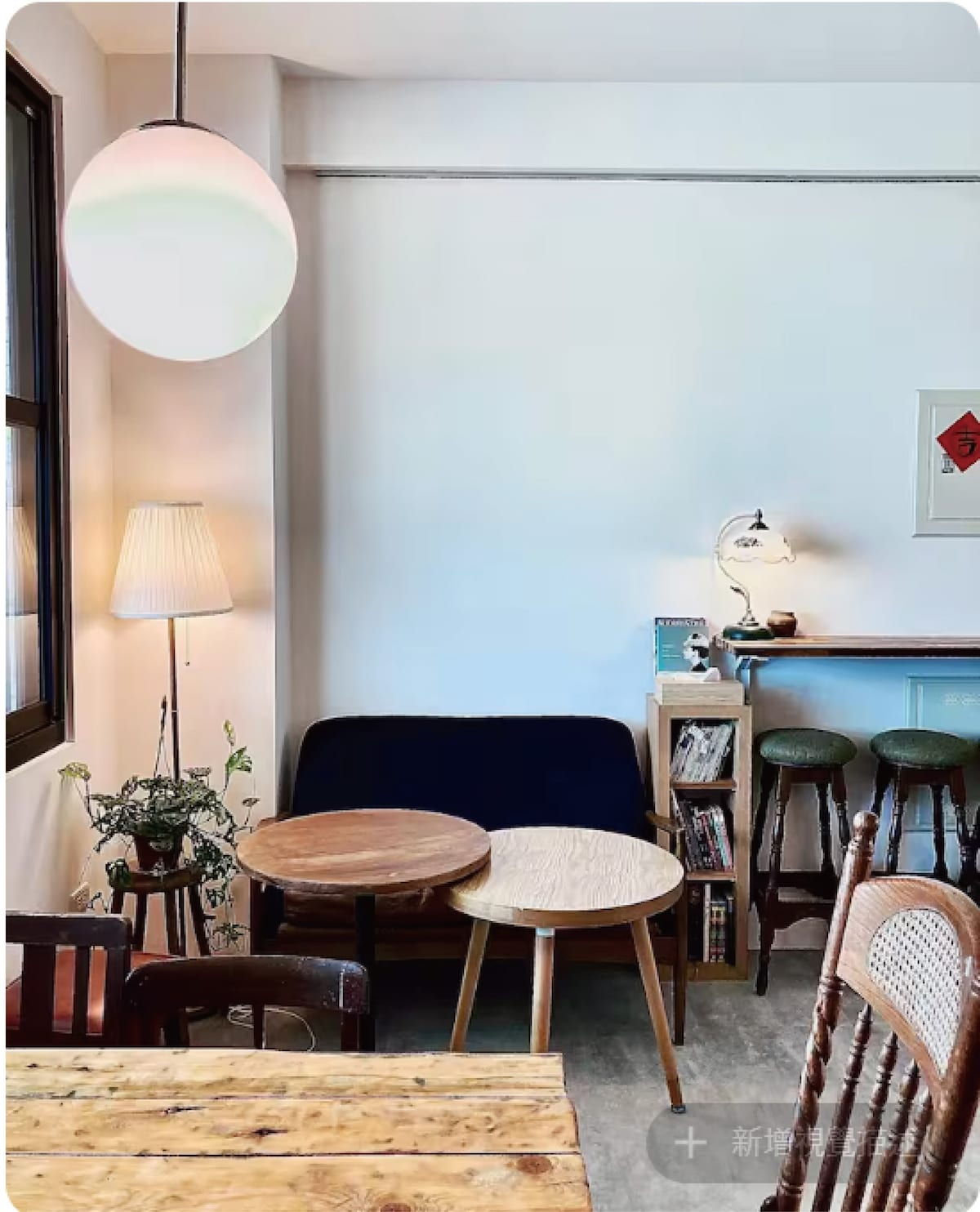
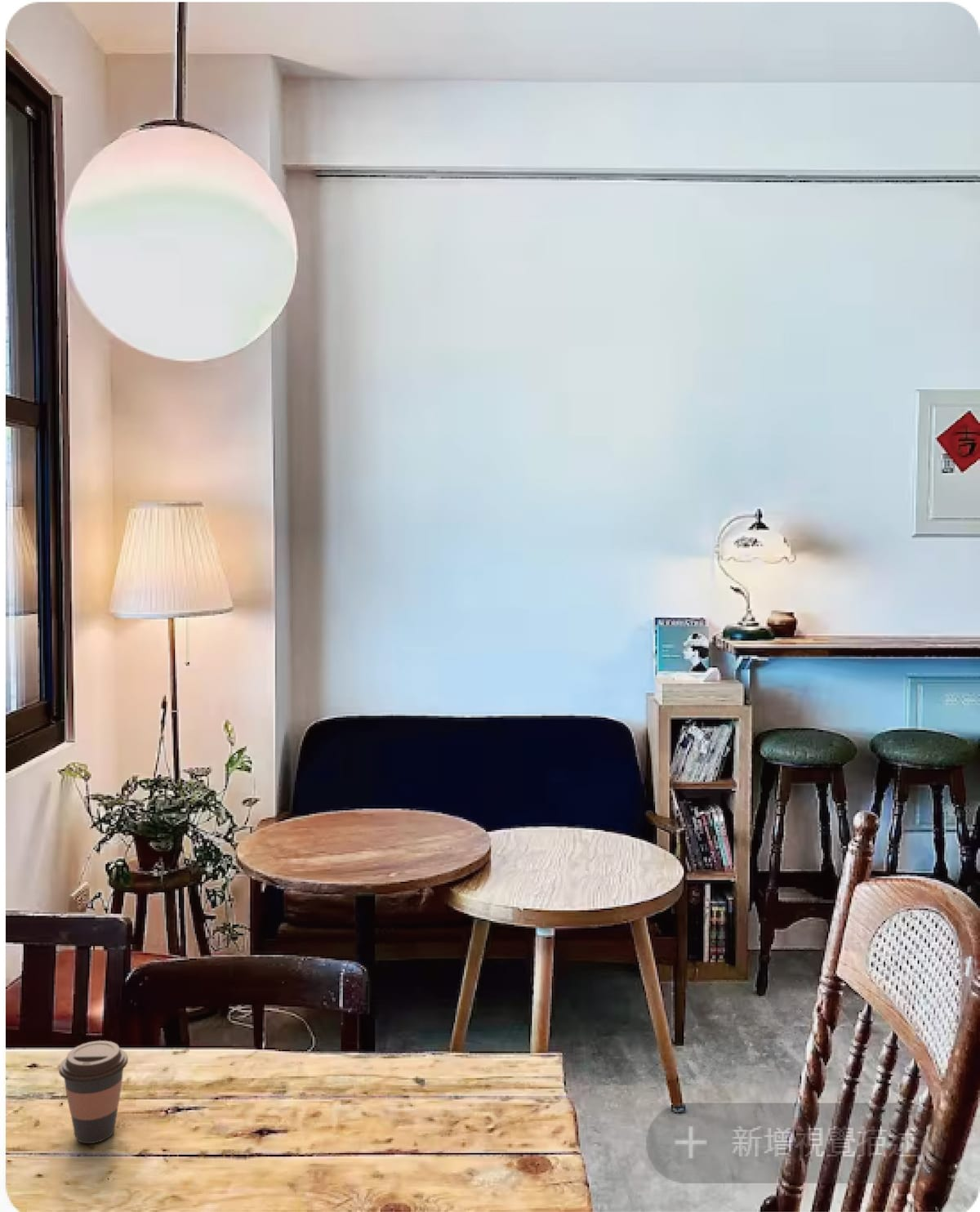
+ coffee cup (94, 1093)
